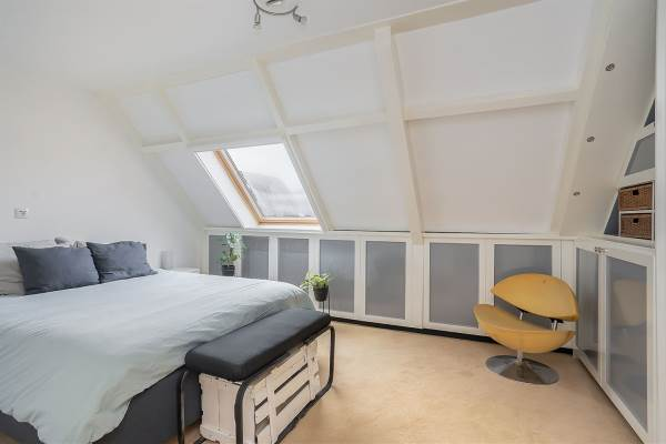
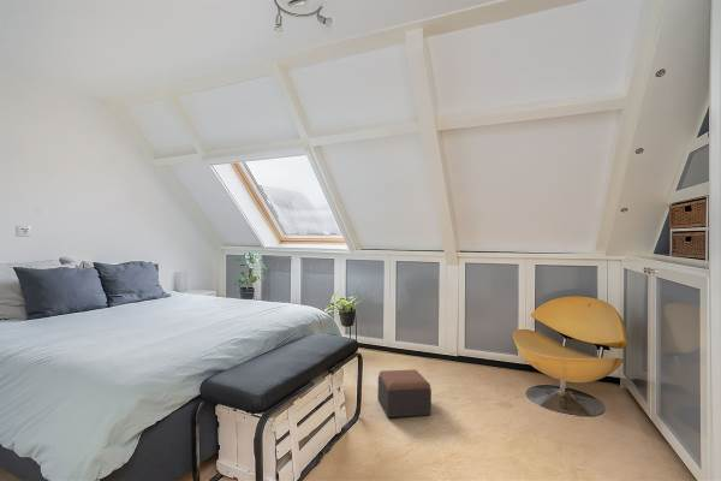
+ footstool (403, 391)
